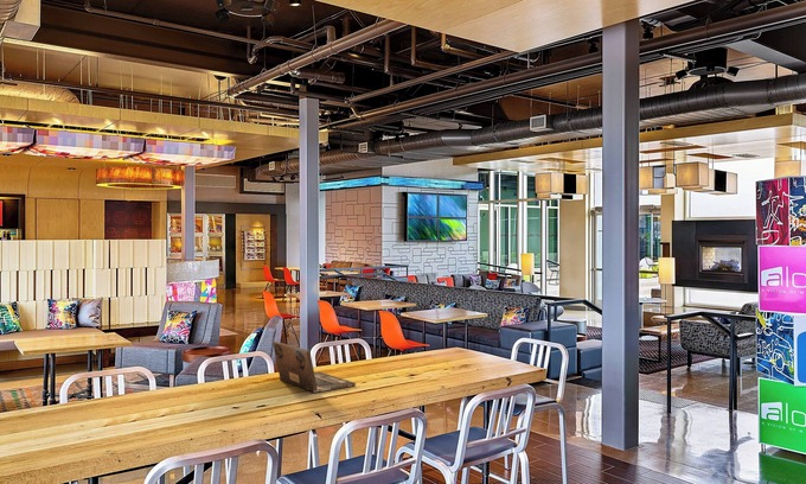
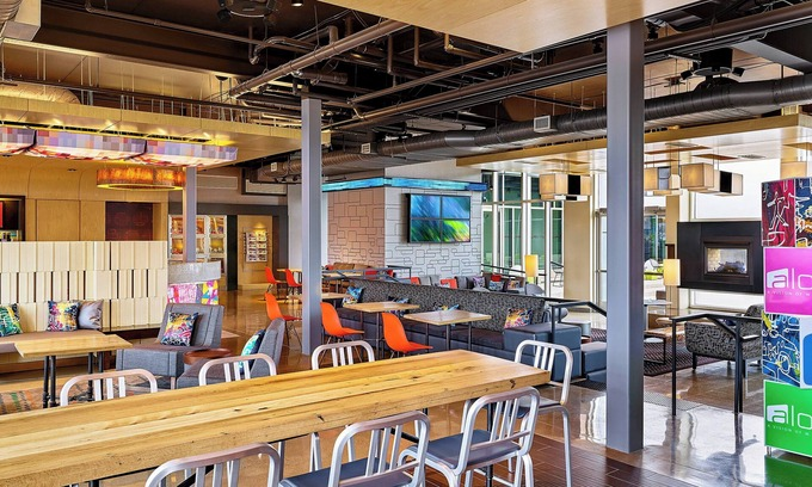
- laptop (312, 363)
